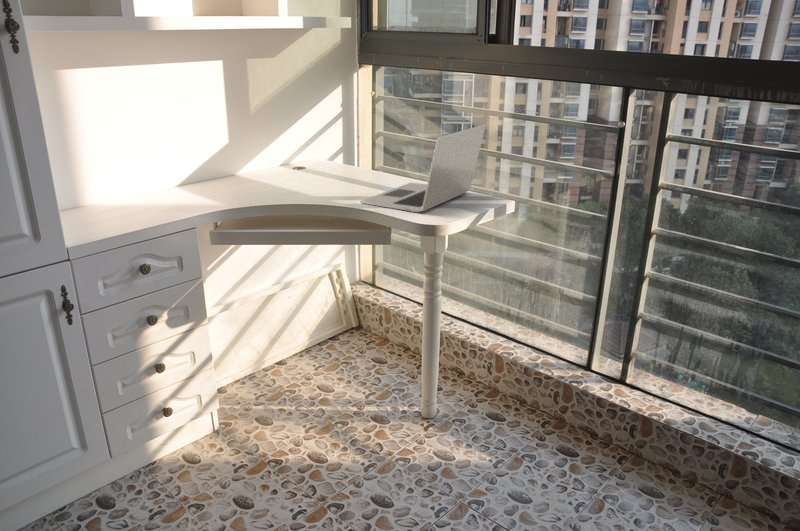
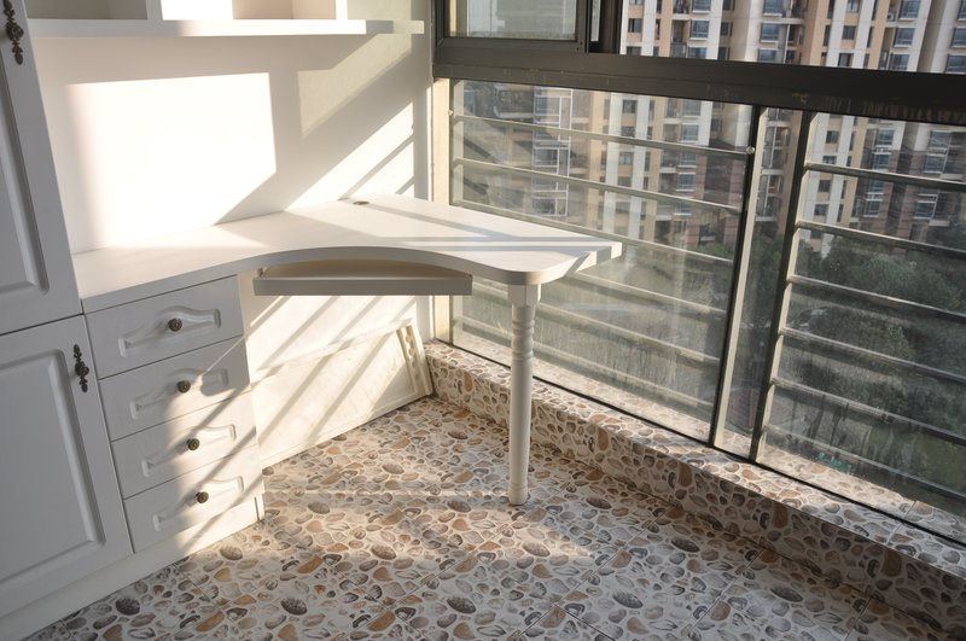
- laptop (431, 165)
